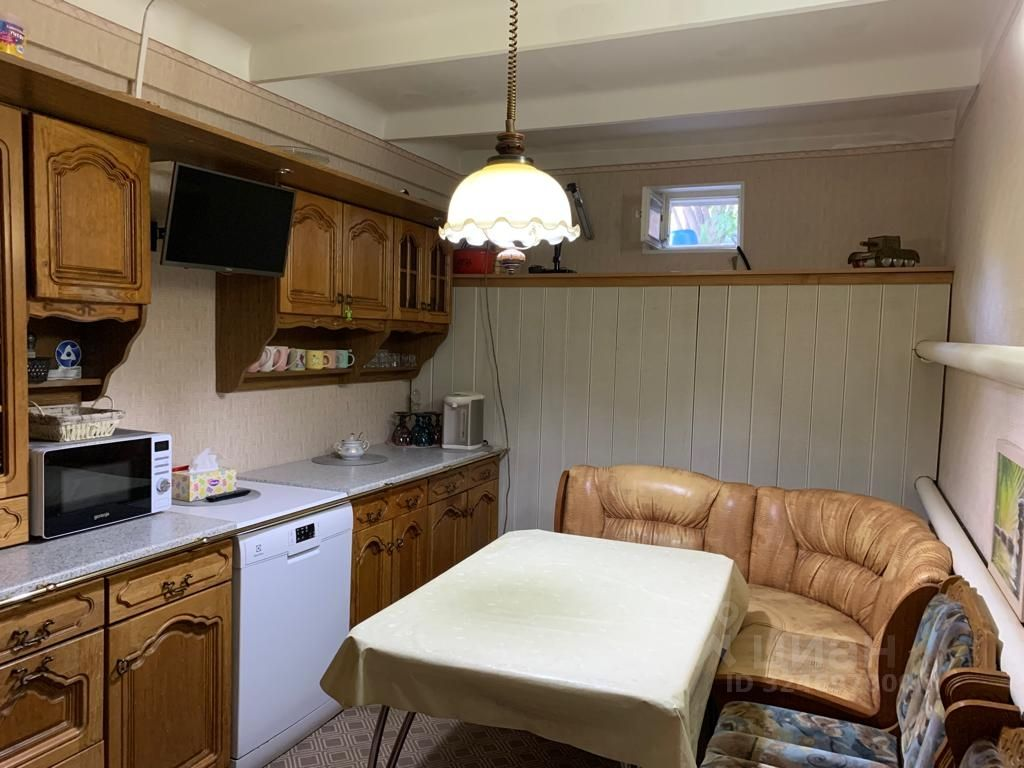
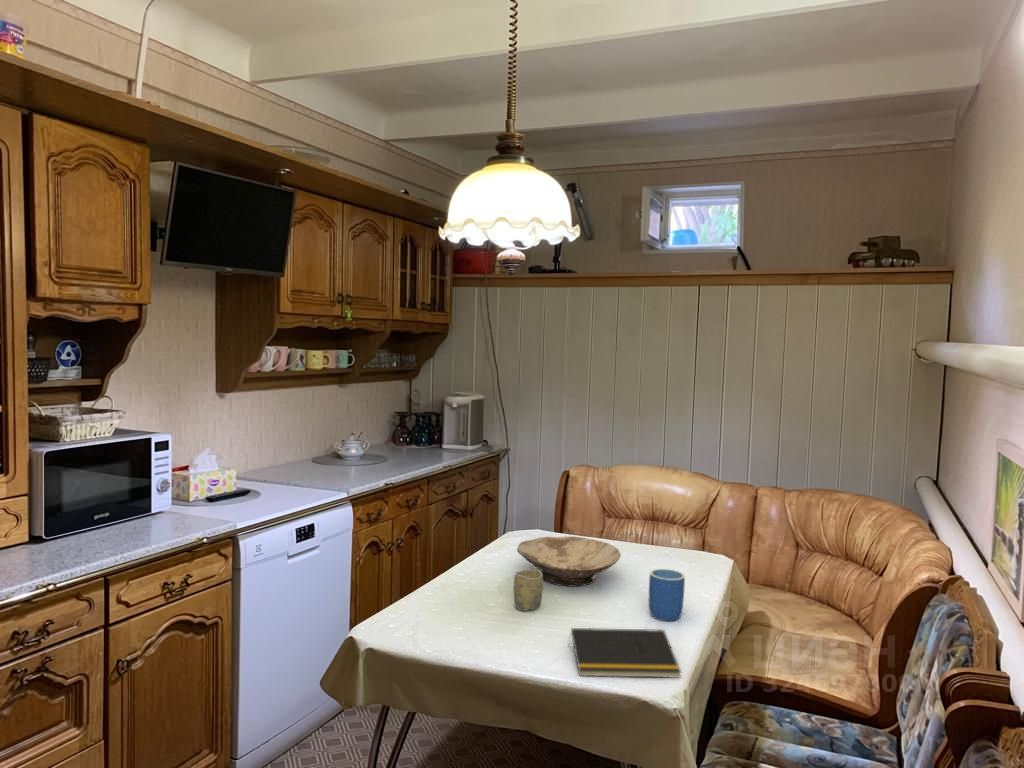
+ bowl (568, 563)
+ mug (666, 593)
+ cup (528, 589)
+ notepad (623, 651)
